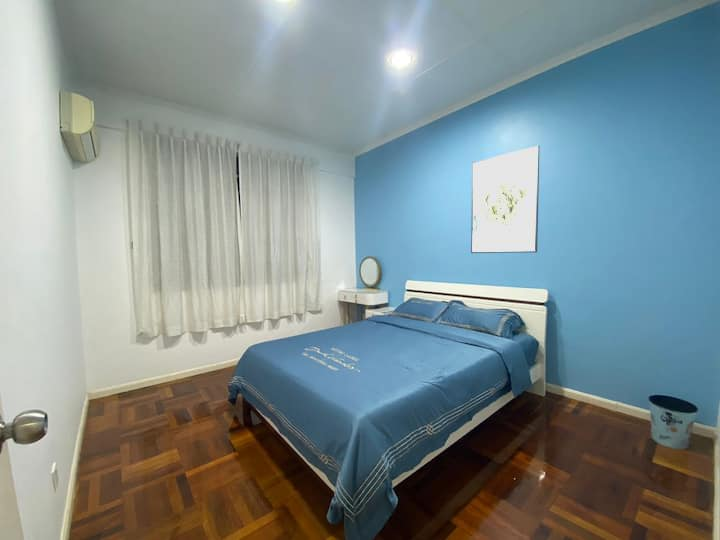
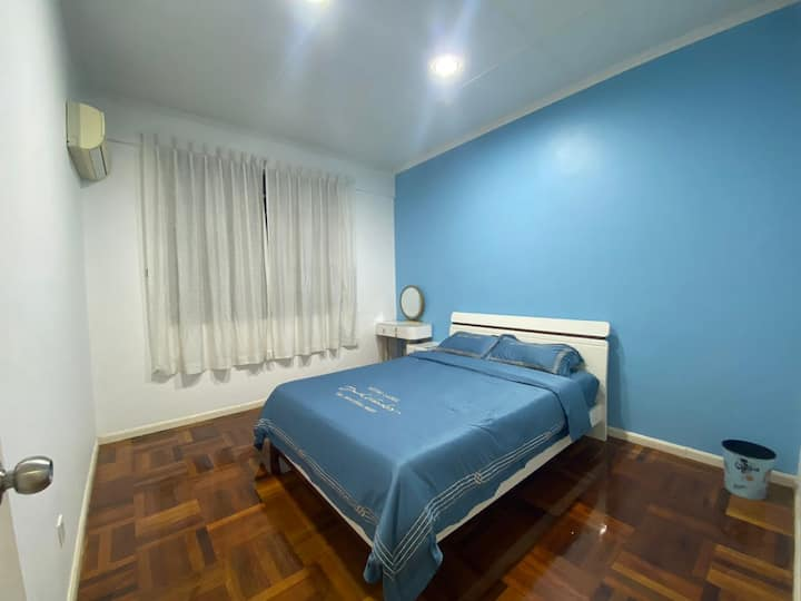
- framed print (502, 204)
